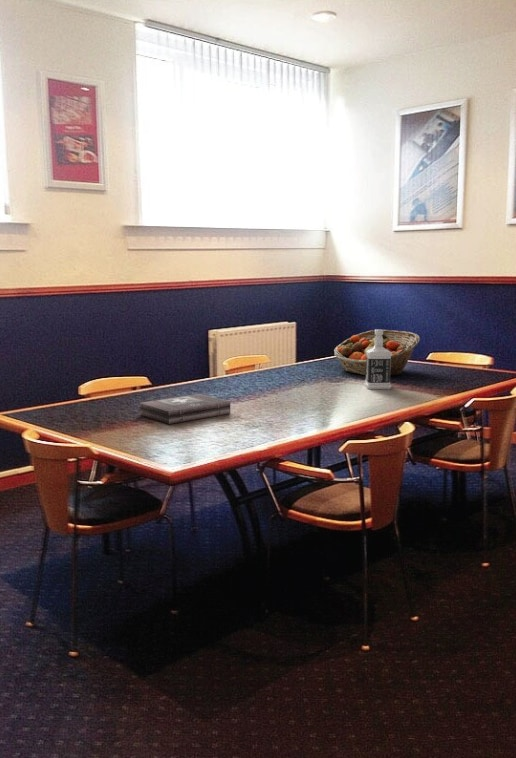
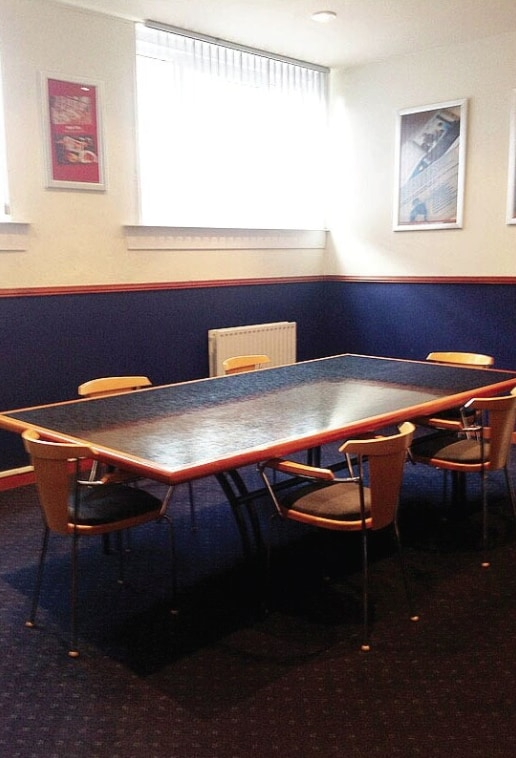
- first aid kit (185, 408)
- bottle (378, 358)
- fruit basket (373, 346)
